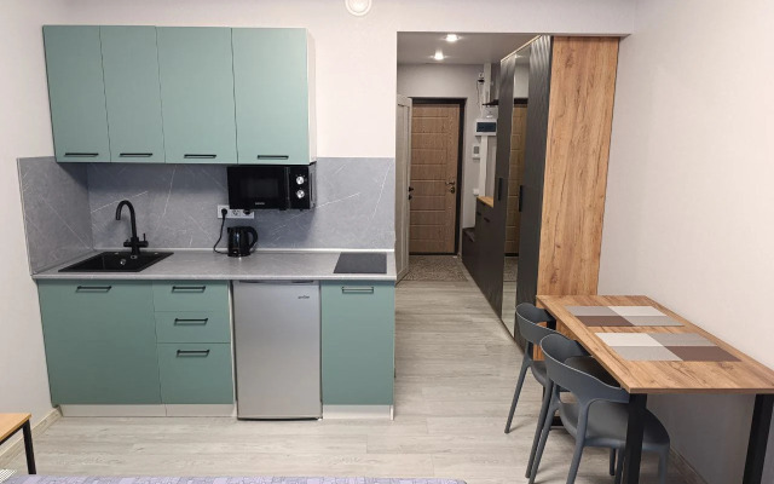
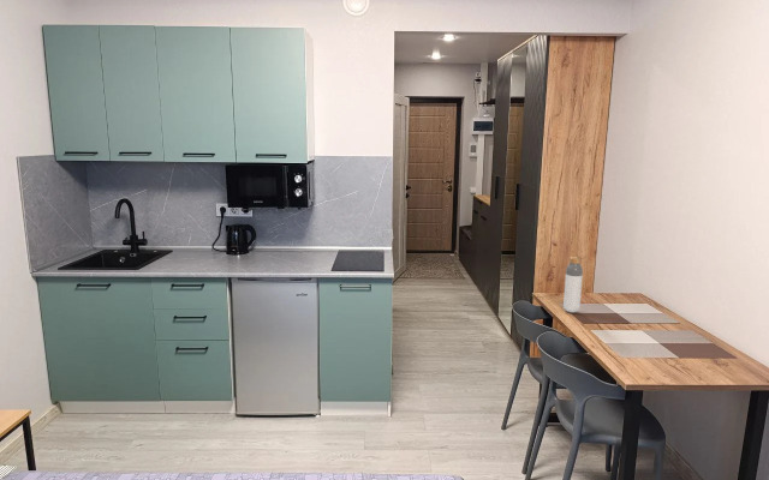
+ bottle (573, 284)
